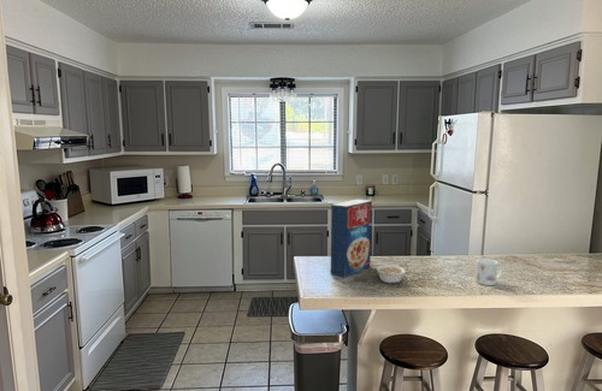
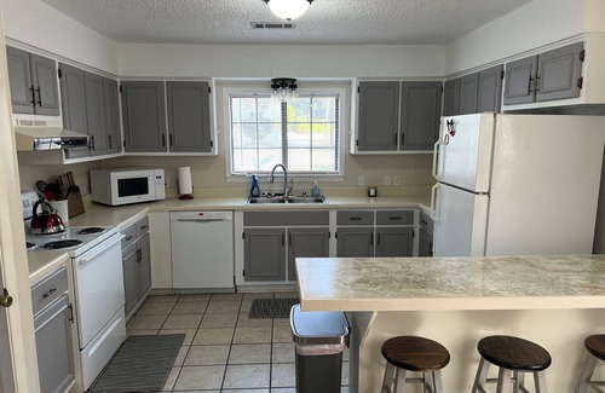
- legume (390, 273)
- mug (490, 271)
- cereal box (352, 236)
